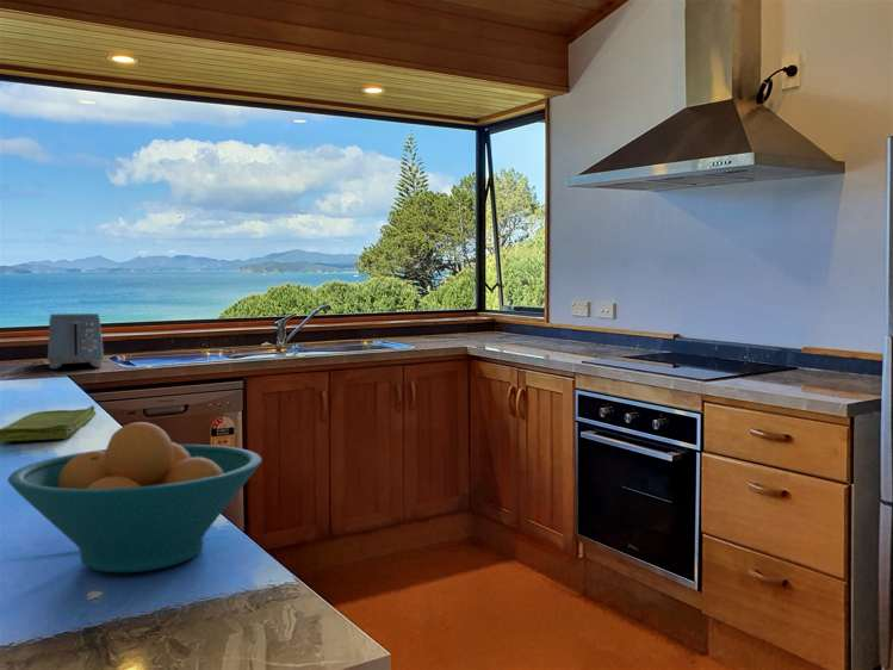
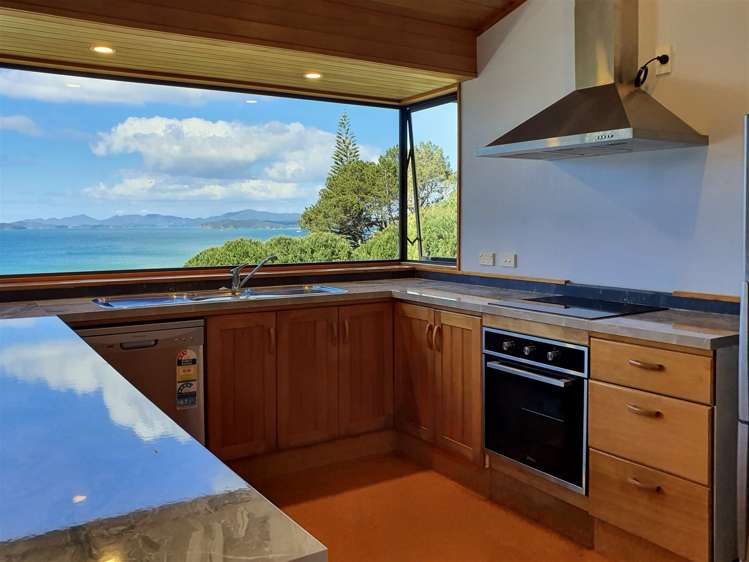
- fruit bowl (142, 489)
- dish towel (46, 421)
- toaster (74, 340)
